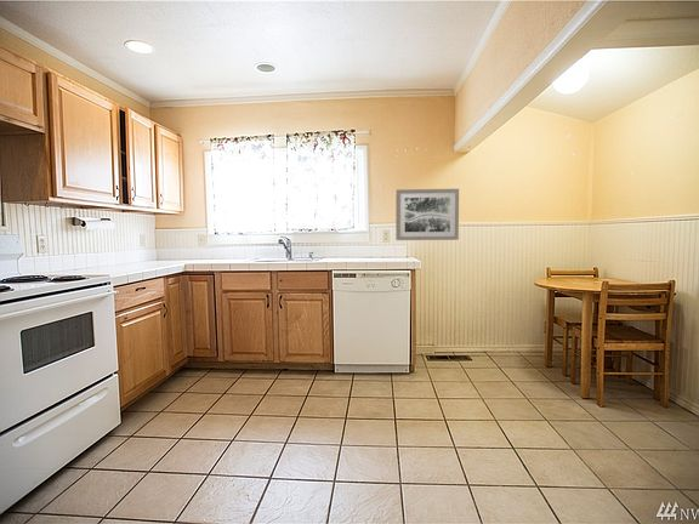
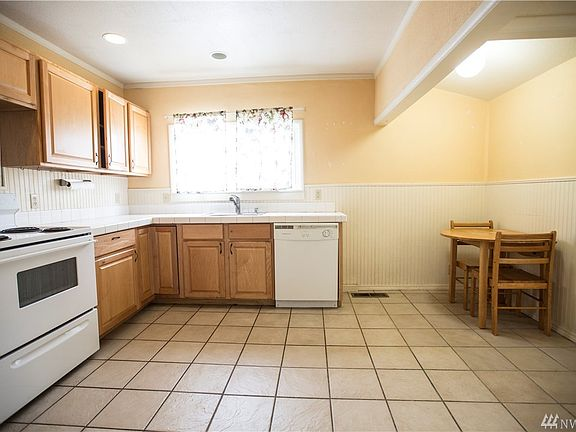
- wall art (426, 215)
